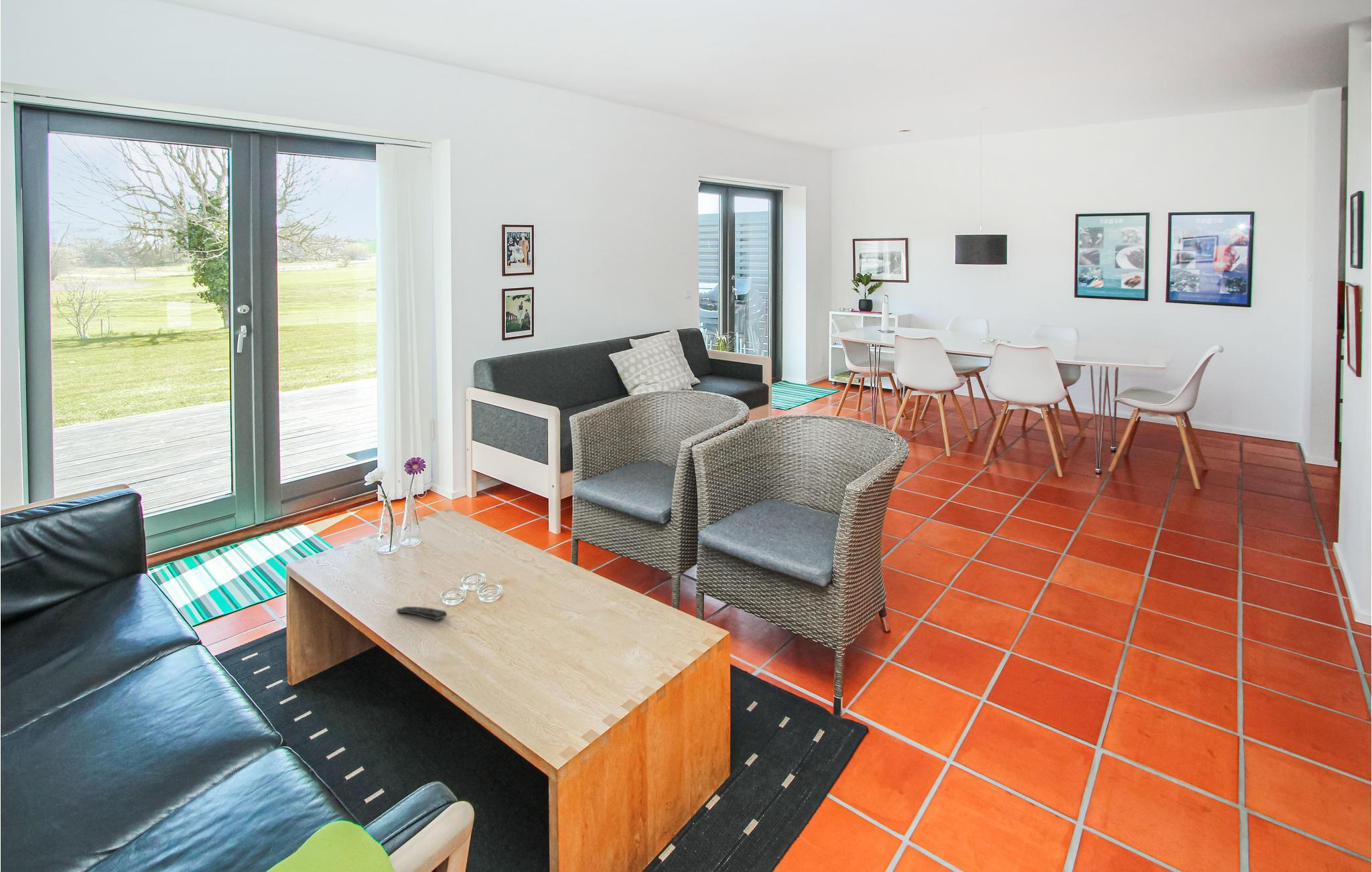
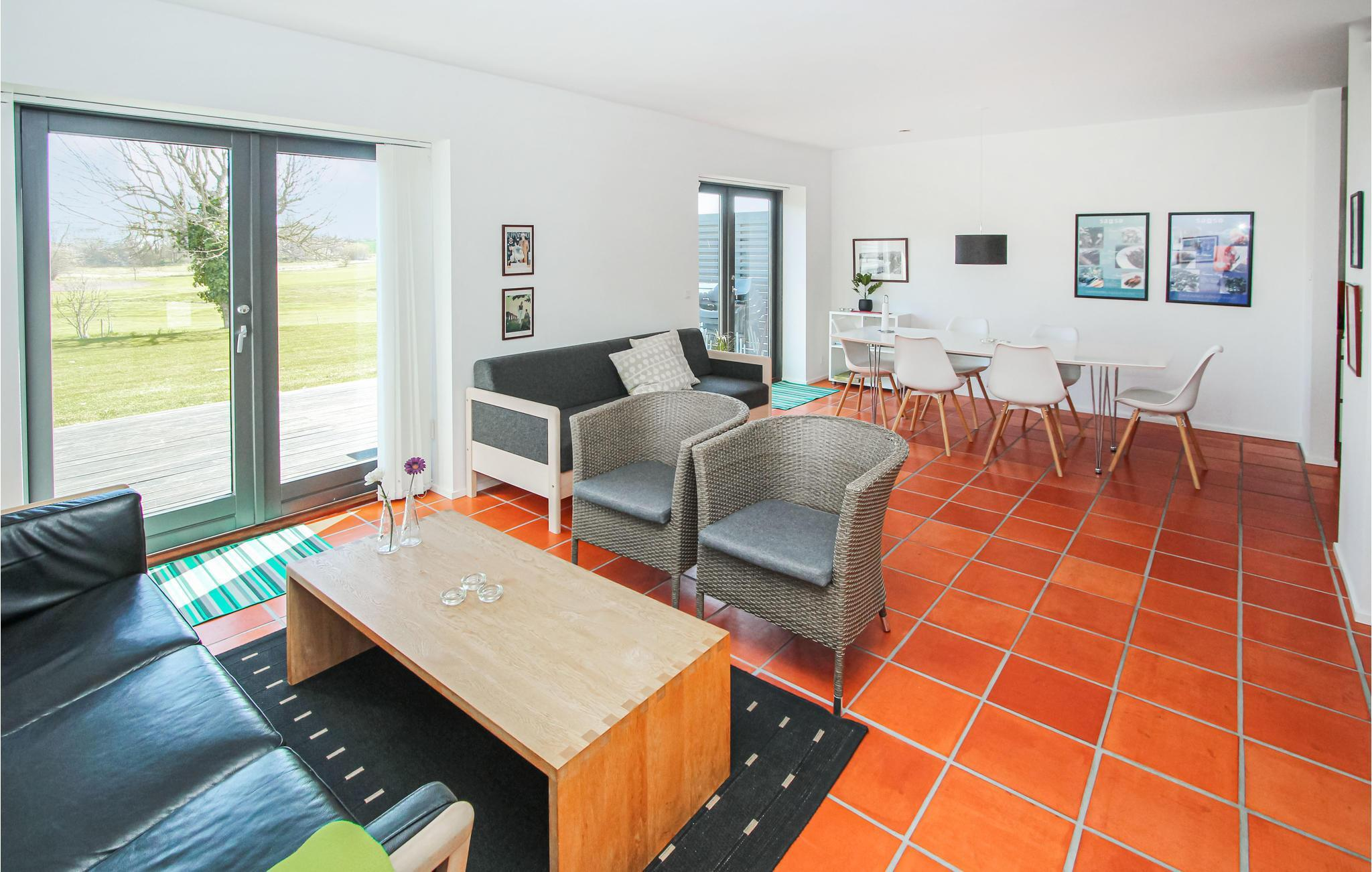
- remote control (419, 611)
